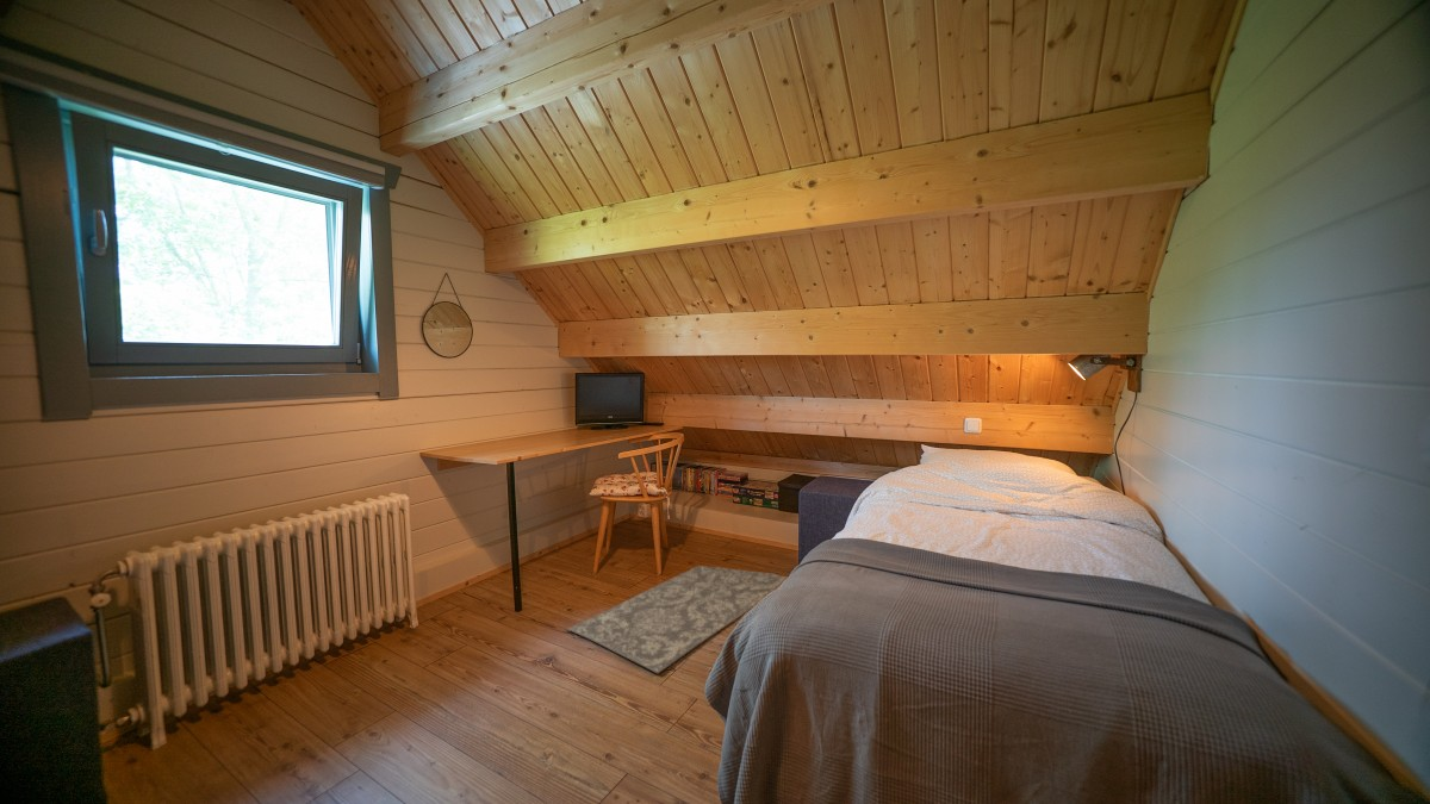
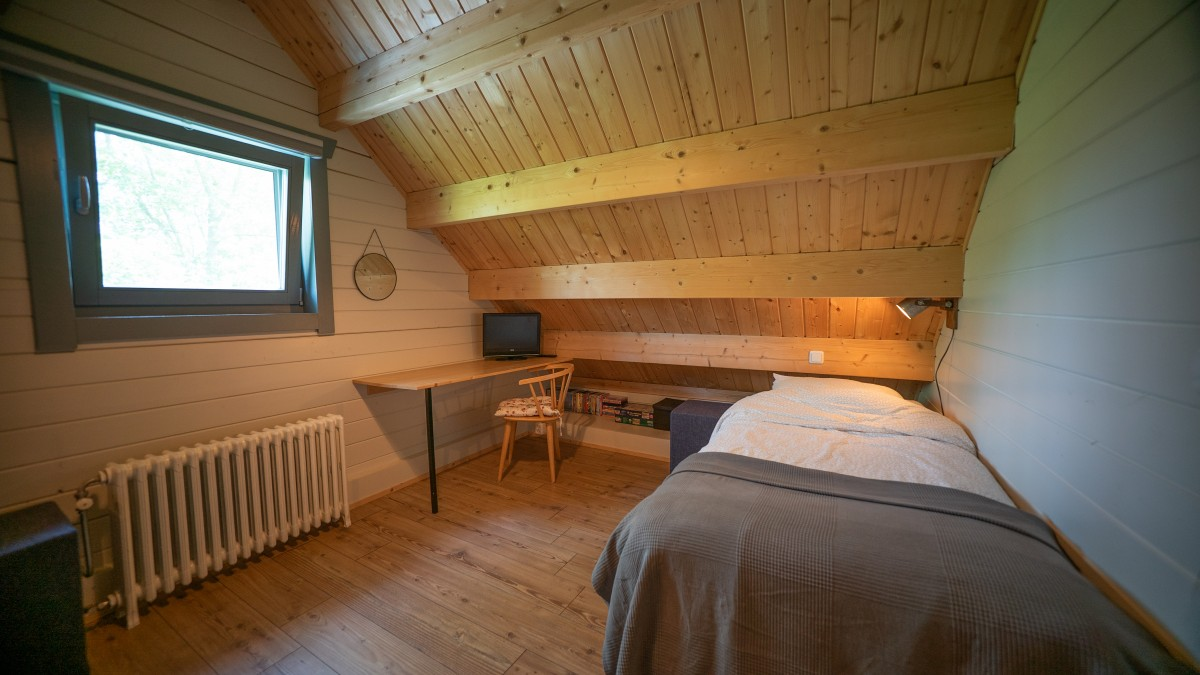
- rug (692, 600)
